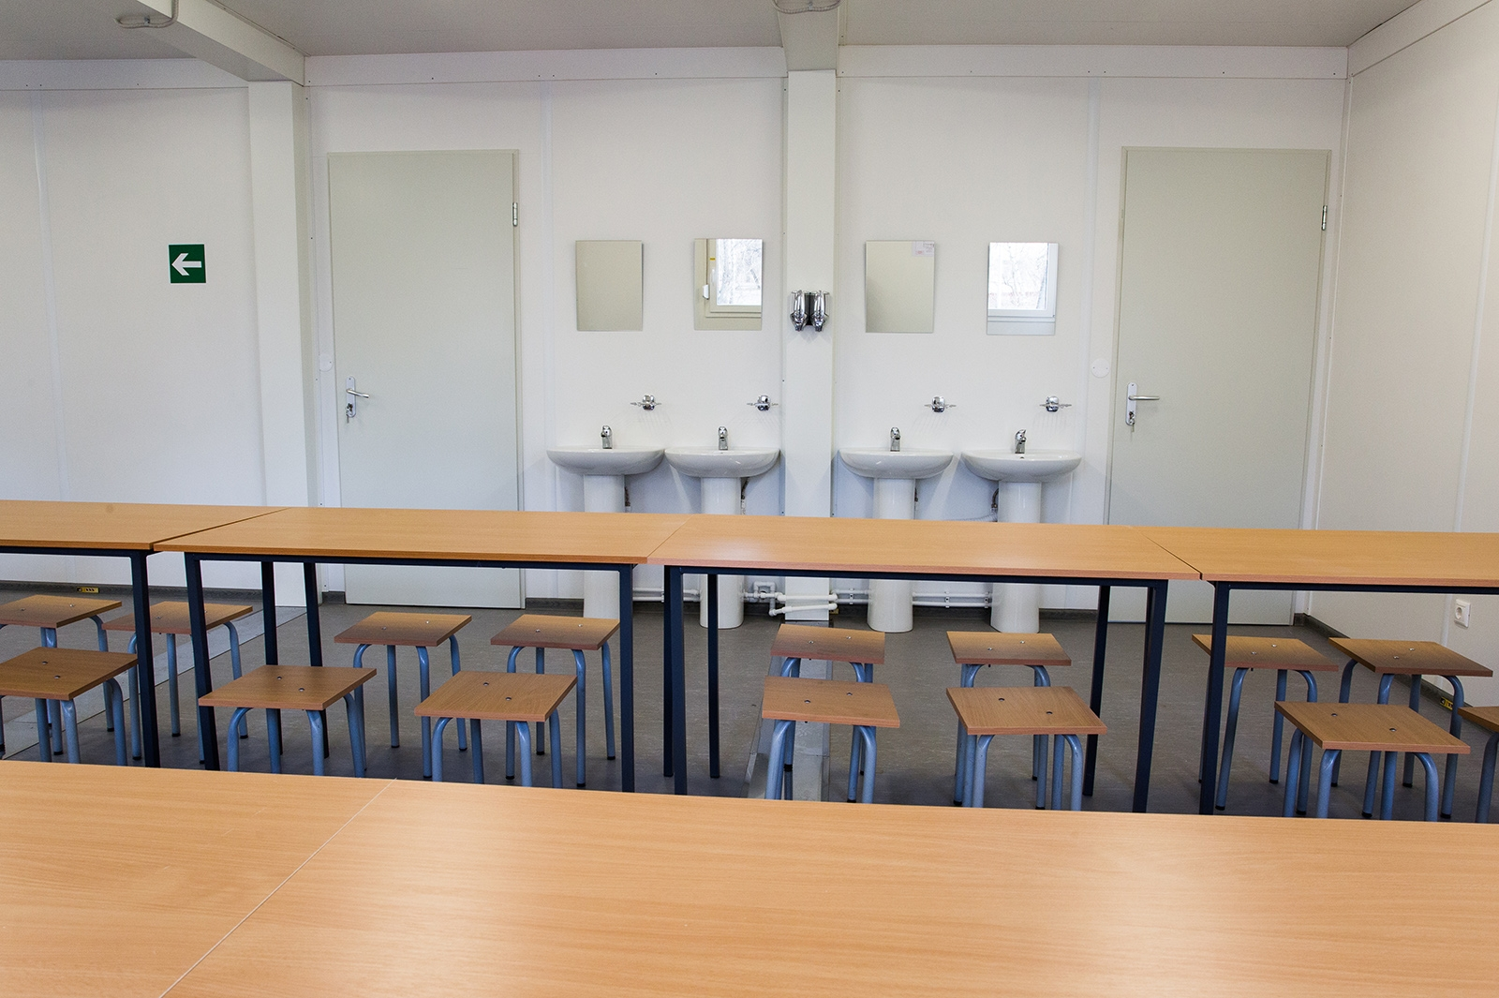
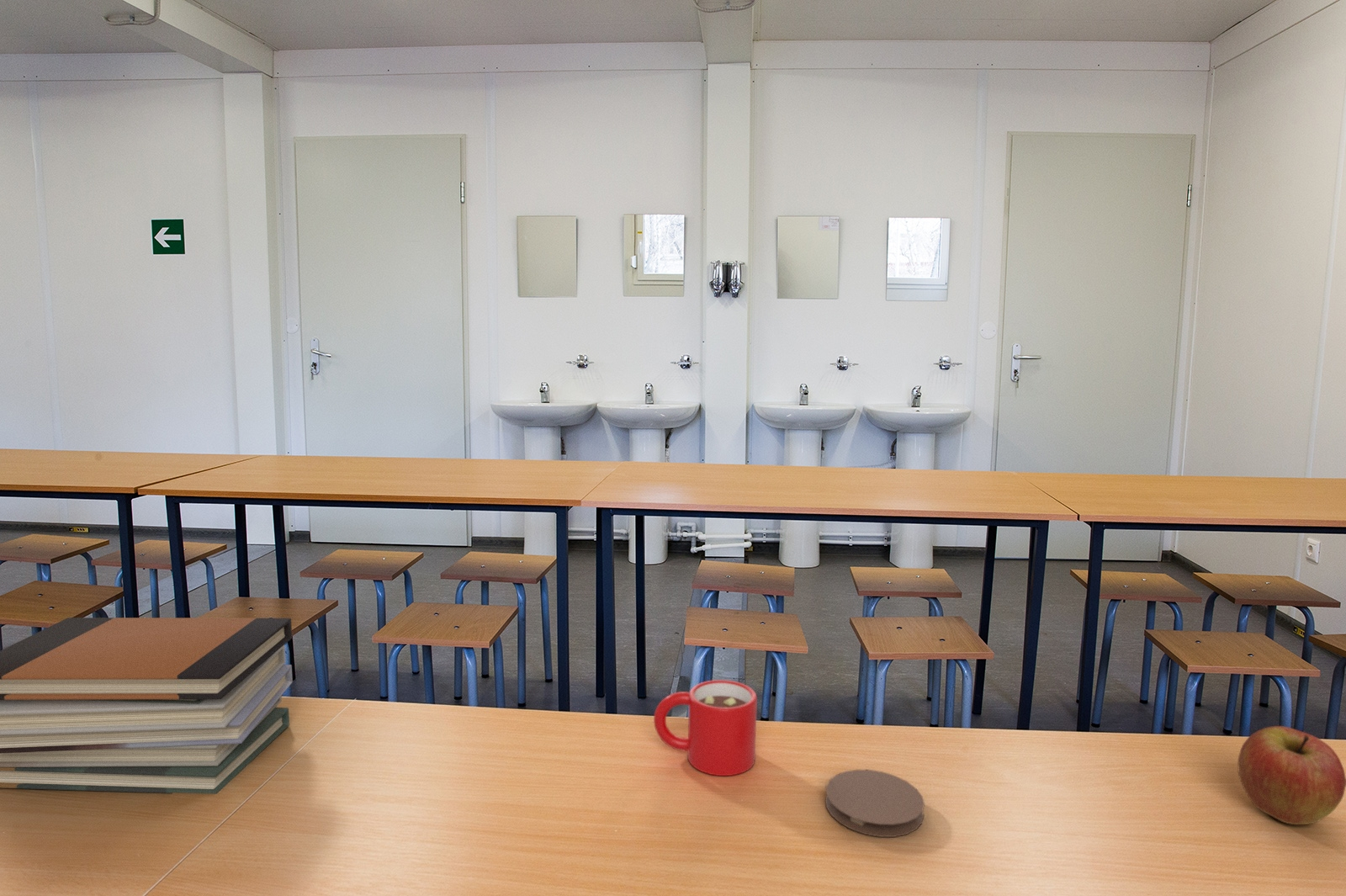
+ mug (704, 724)
+ apple (1290, 771)
+ coaster (873, 801)
+ book stack (146, 699)
